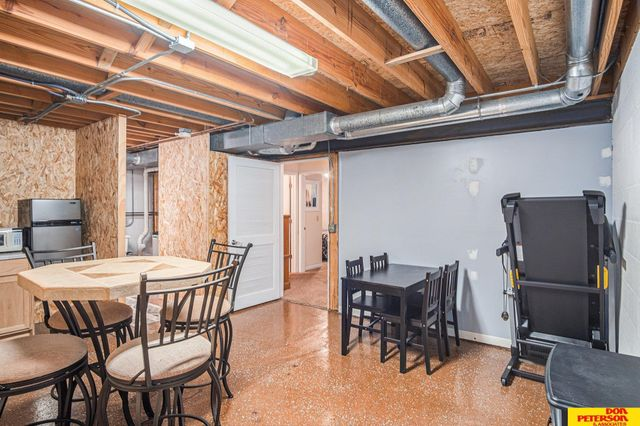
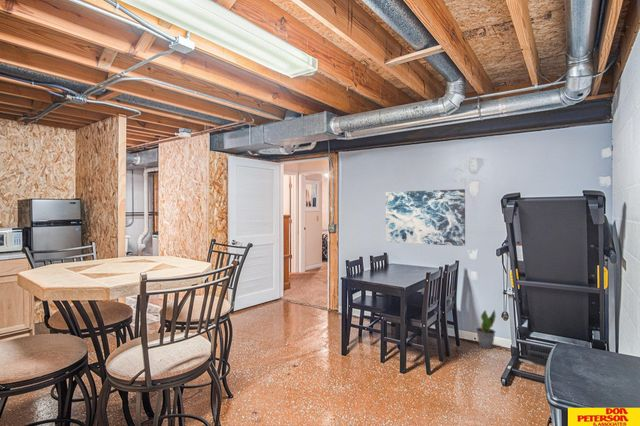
+ wall art (422, 217)
+ potted plant (485, 326)
